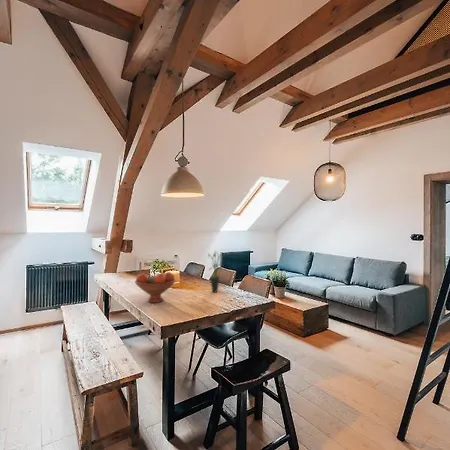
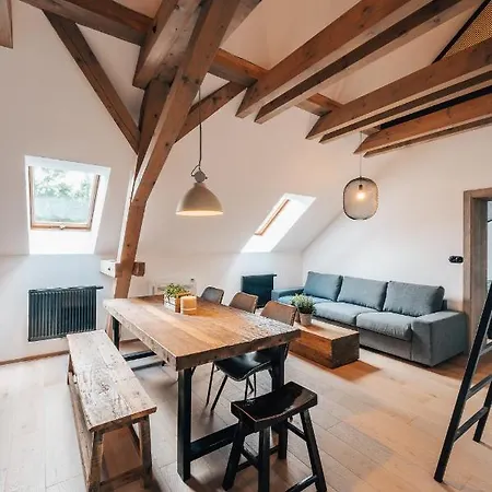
- fruit bowl (155, 286)
- potted plant (216, 270)
